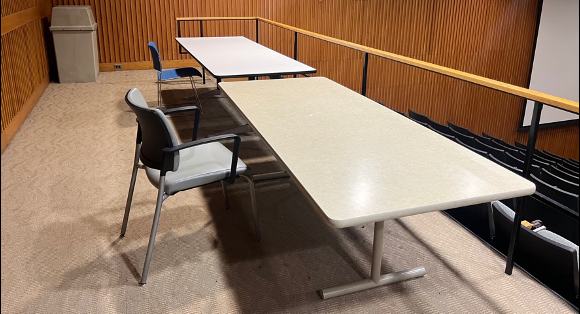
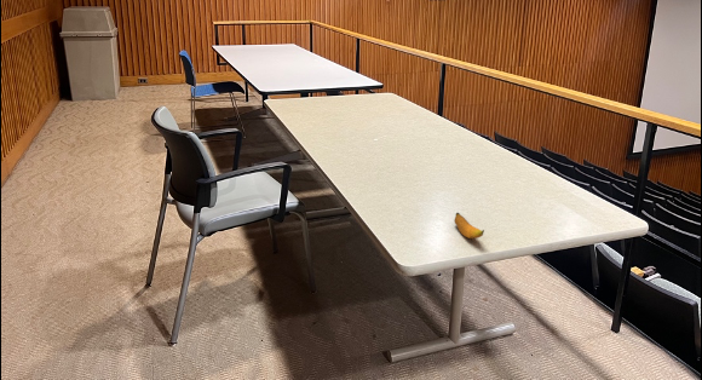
+ banana (468, 226)
